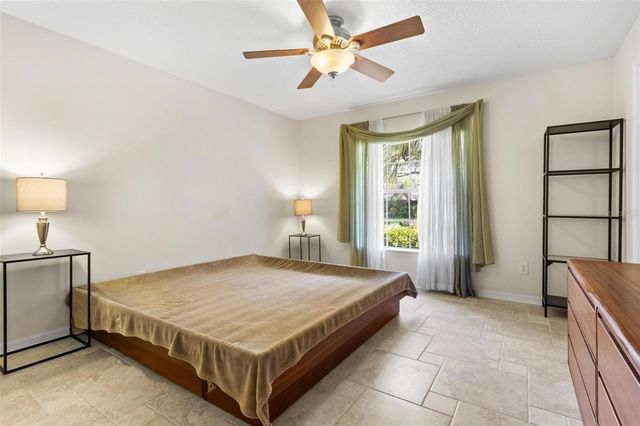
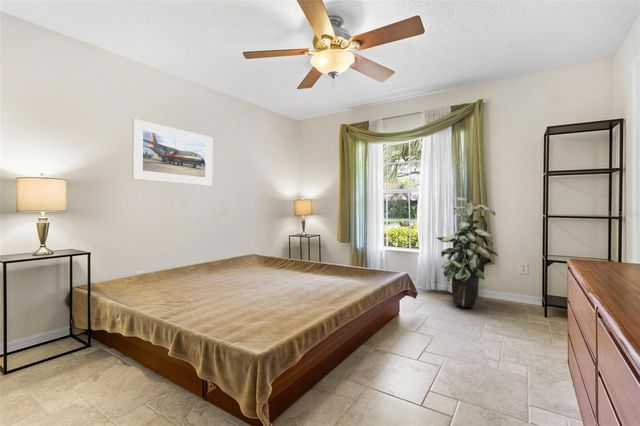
+ indoor plant (464, 251)
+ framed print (176, 155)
